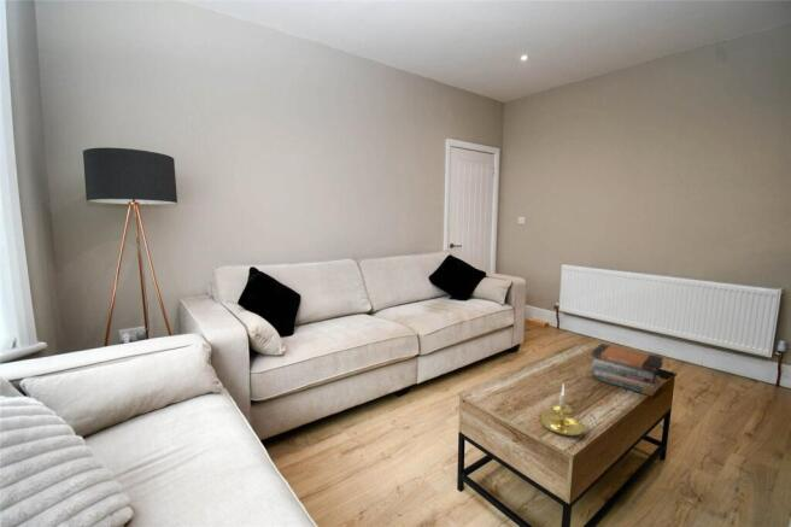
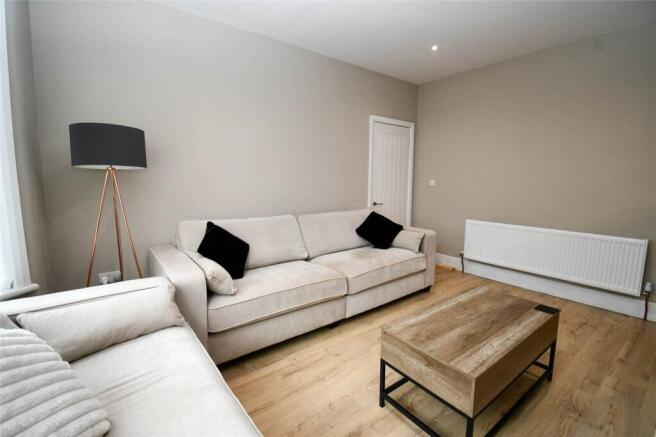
- candle holder (564, 406)
- book stack (625, 368)
